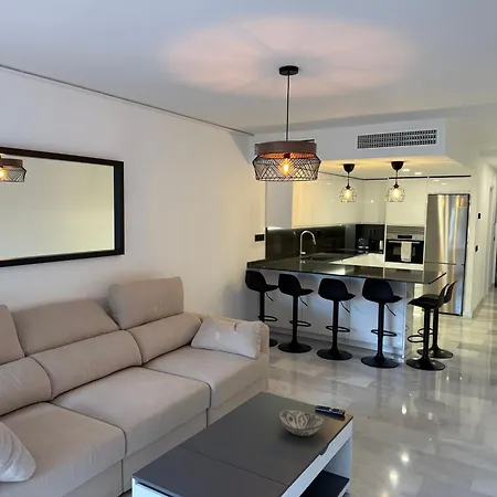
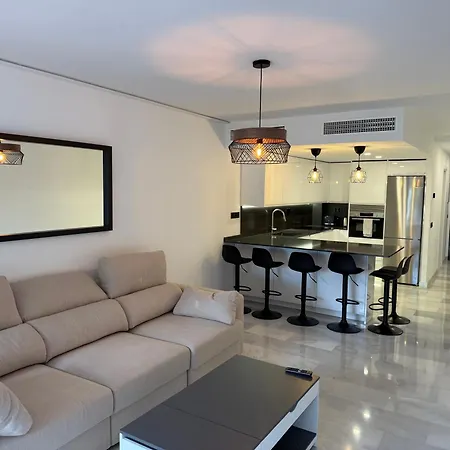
- decorative bowl (300, 424)
